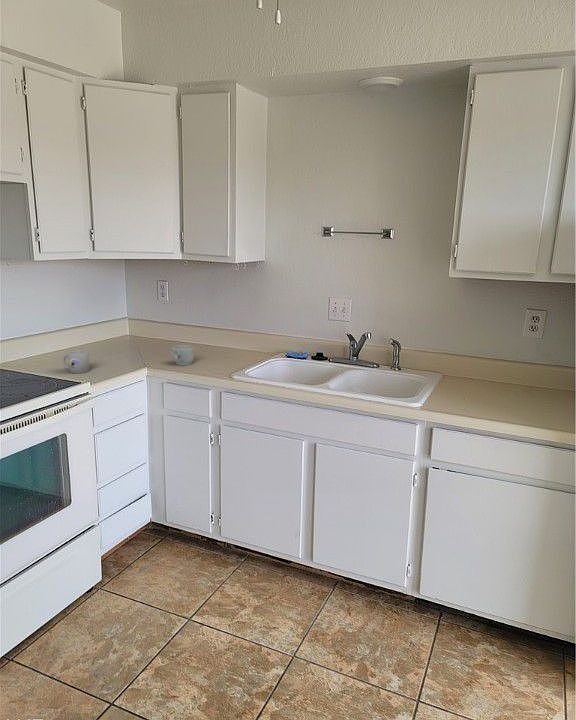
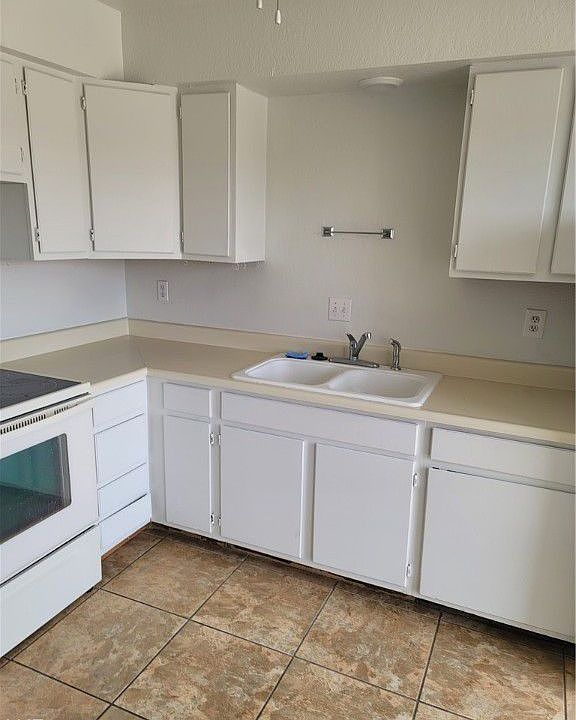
- mug (181, 354)
- mug (74, 361)
